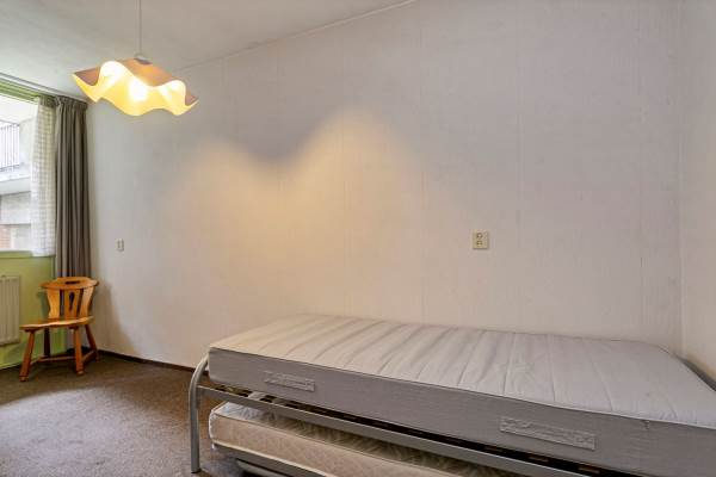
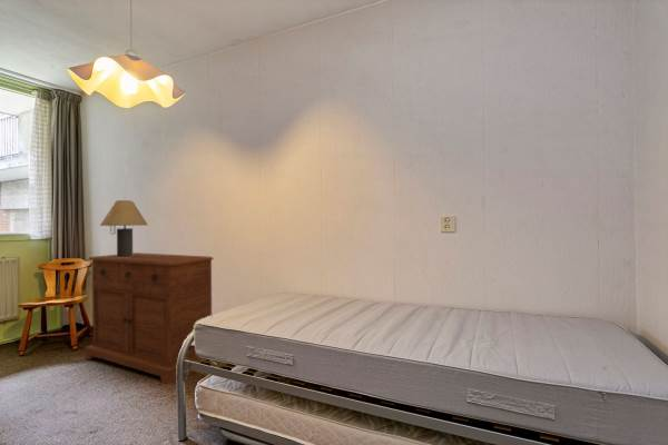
+ table lamp (125, 228)
+ sideboard (150, 307)
